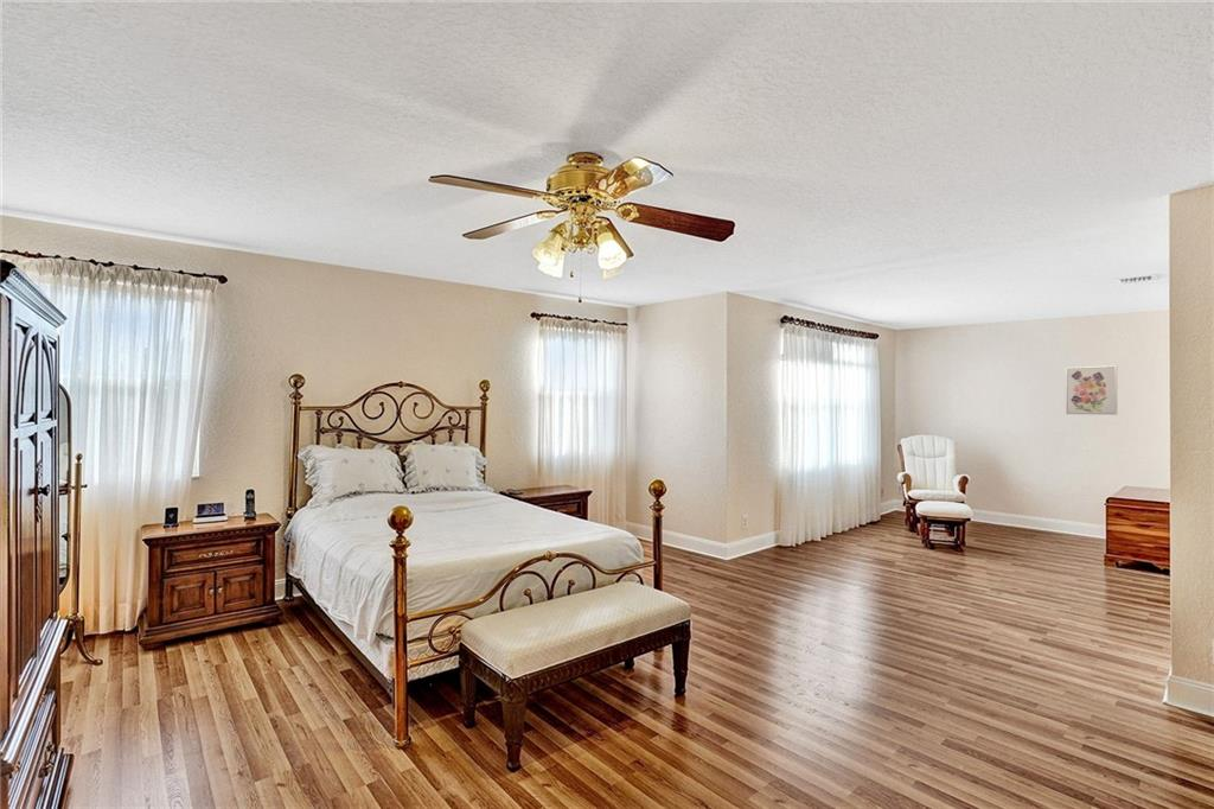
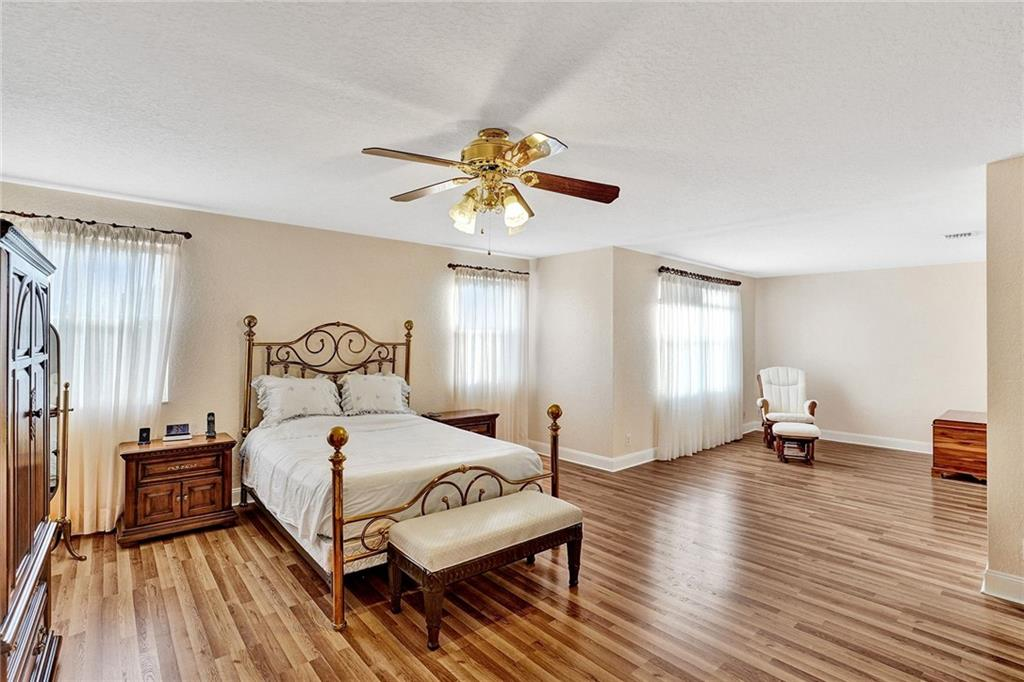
- wall art (1091, 390)
